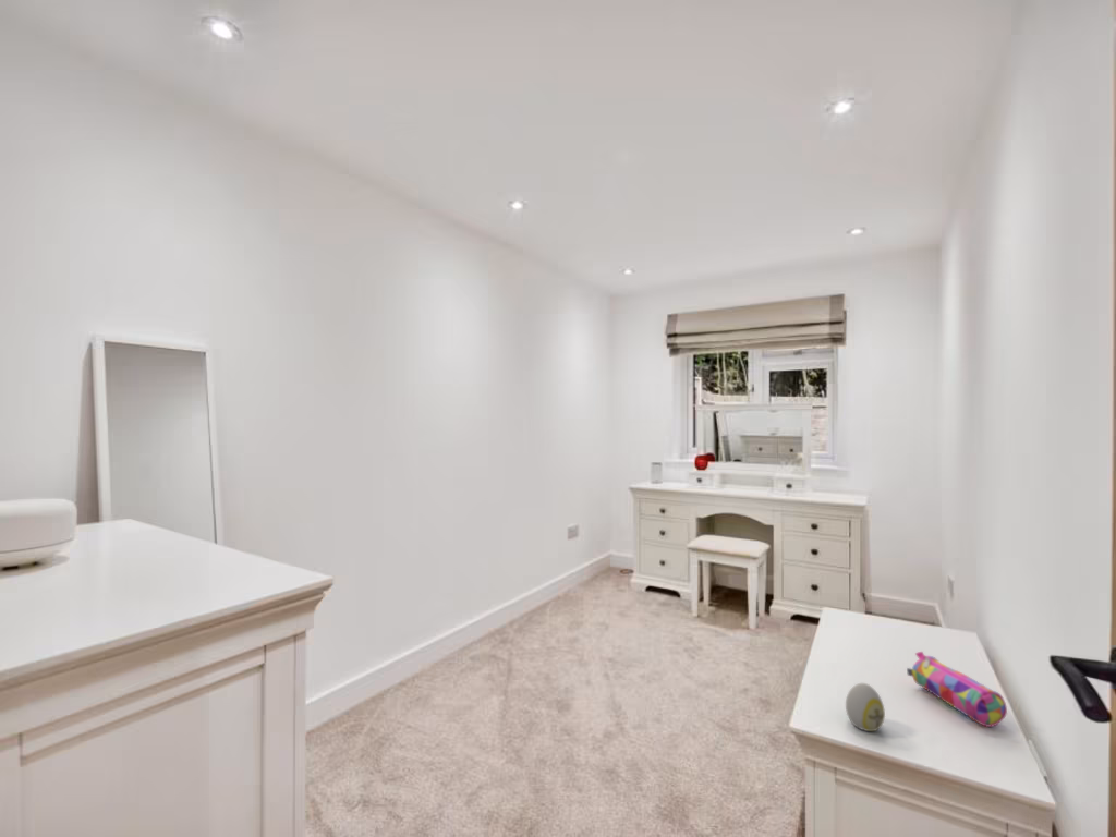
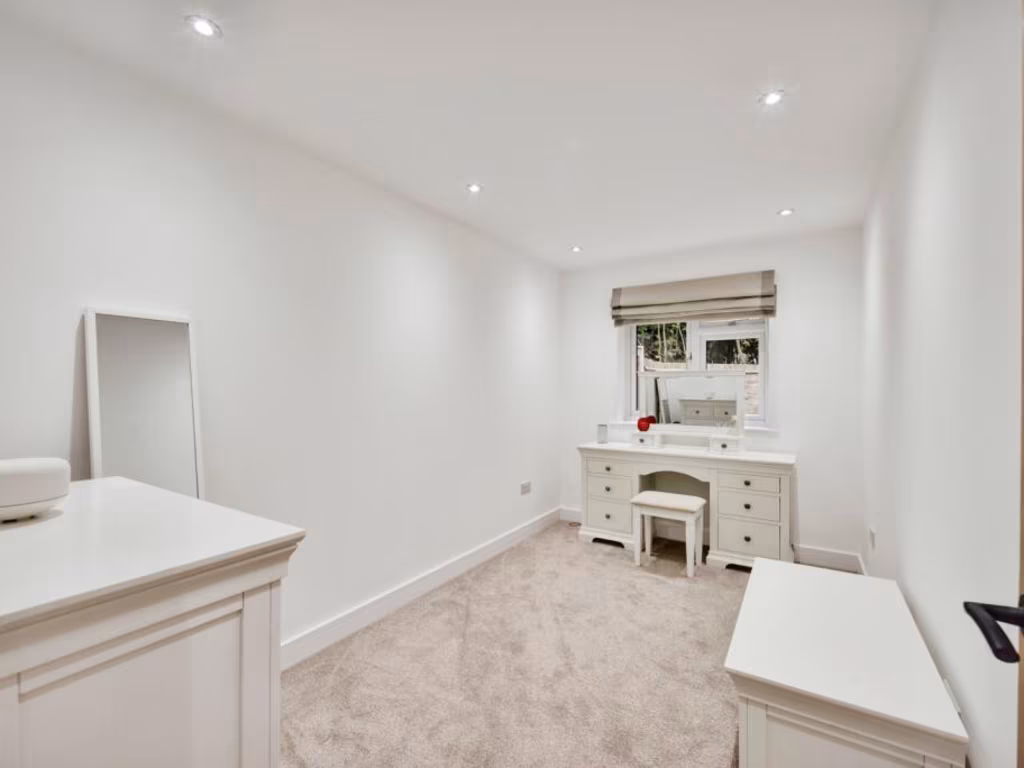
- decorative egg (864, 704)
- pencil case (954, 687)
